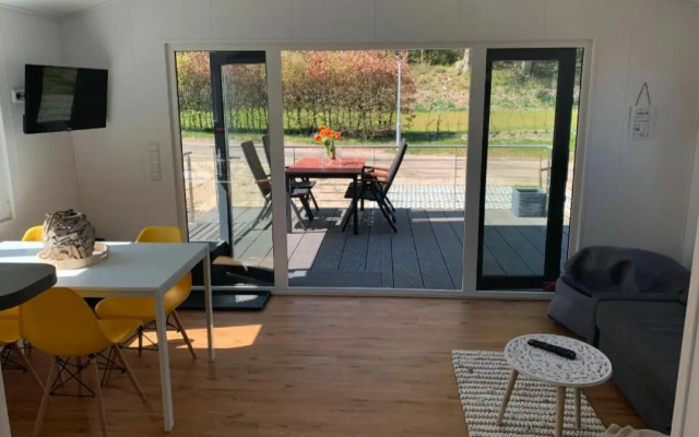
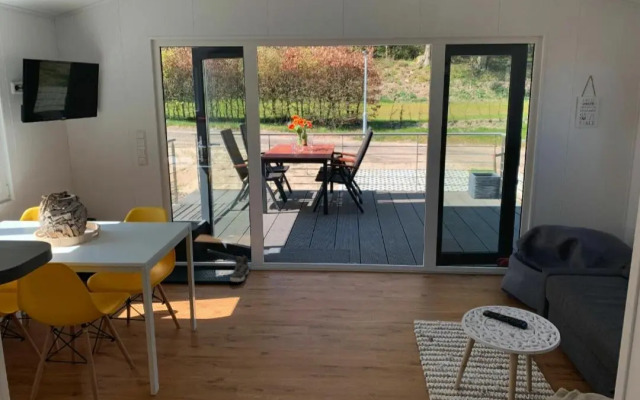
+ sneaker (239, 267)
